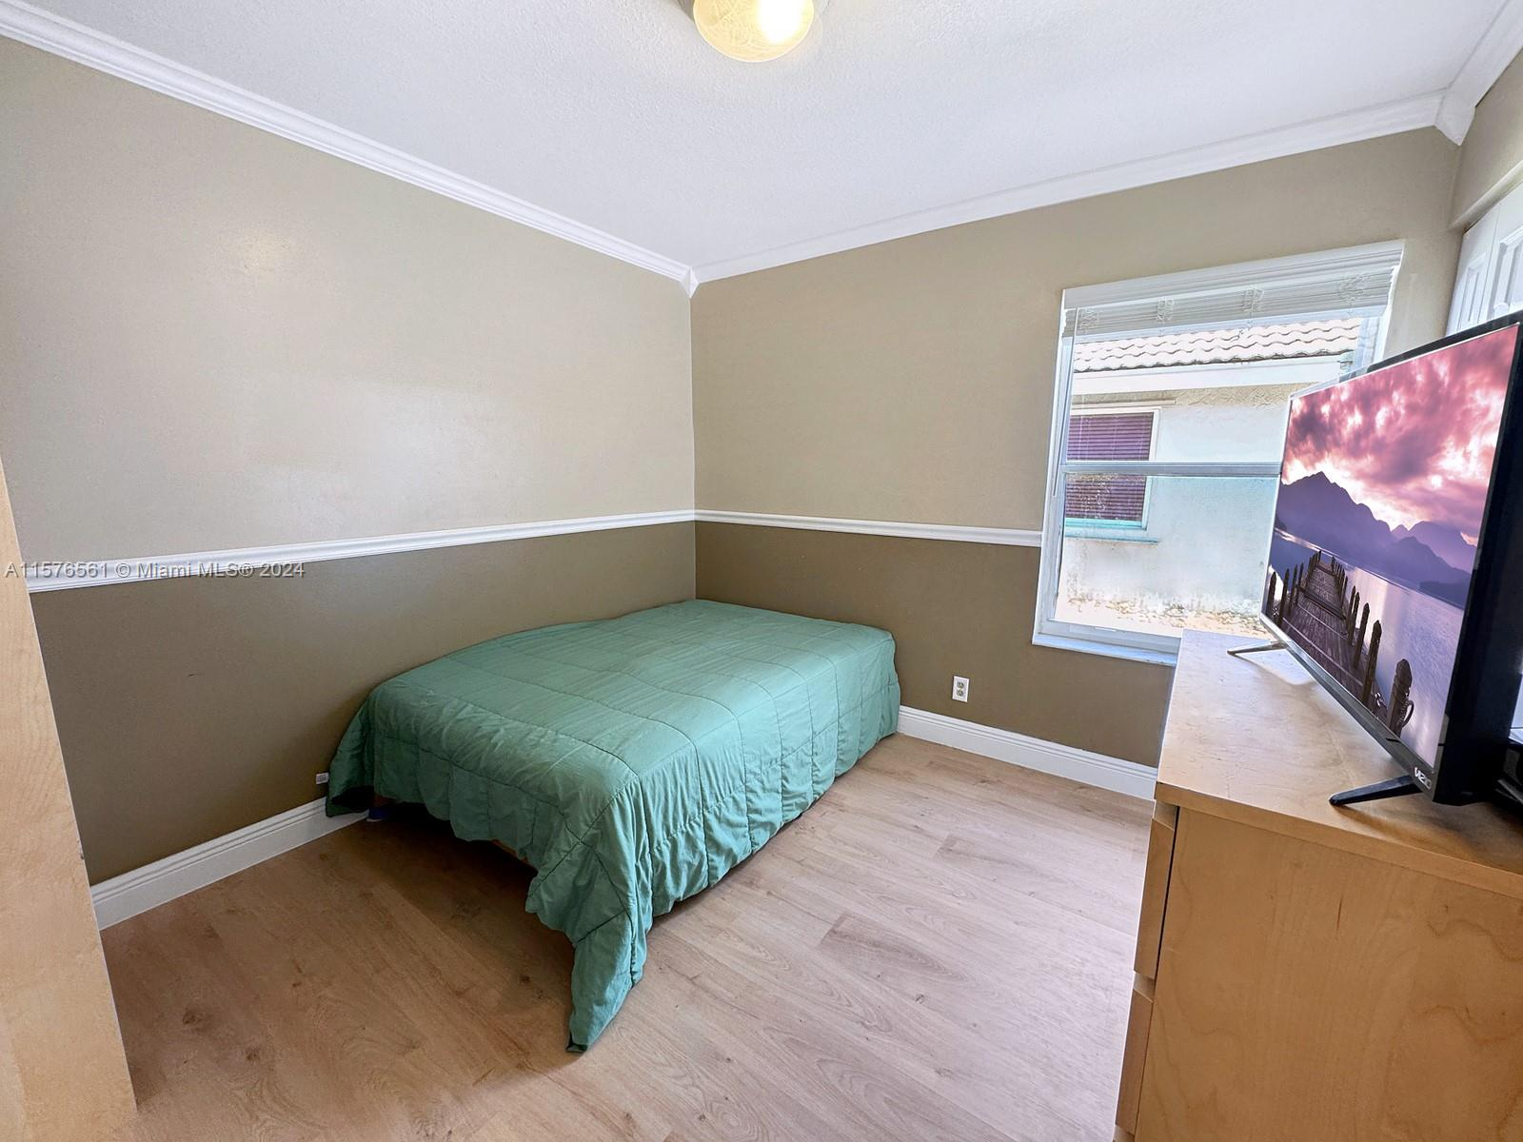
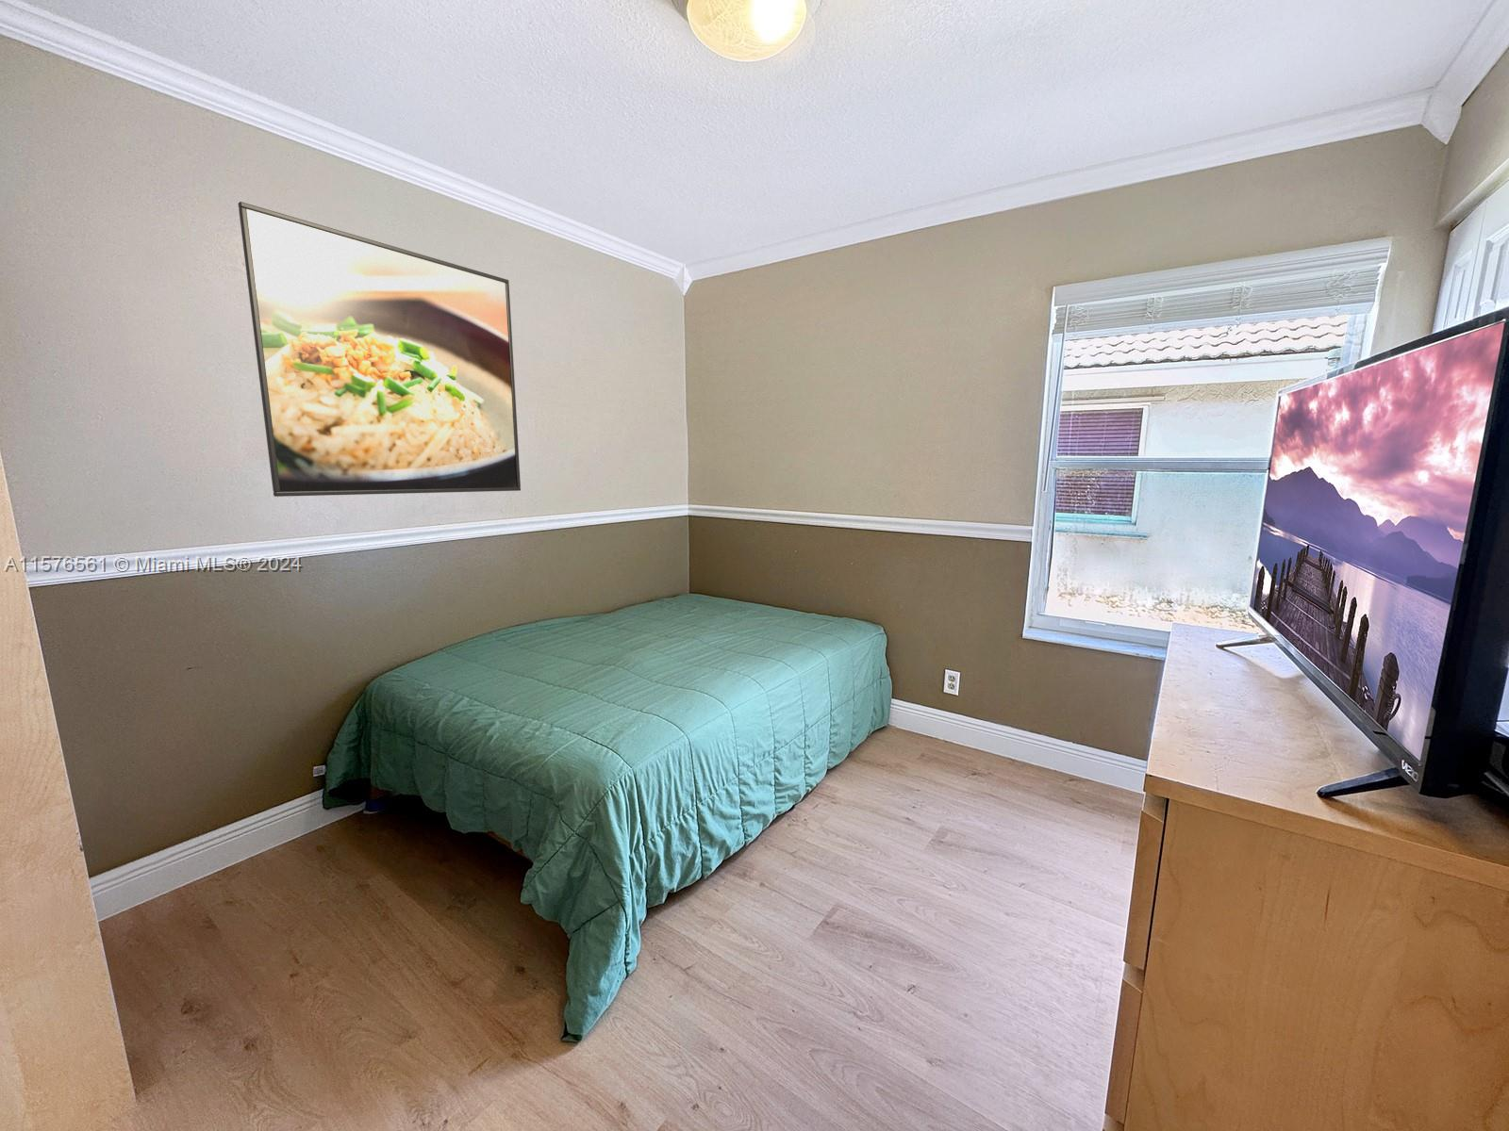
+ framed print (405, 374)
